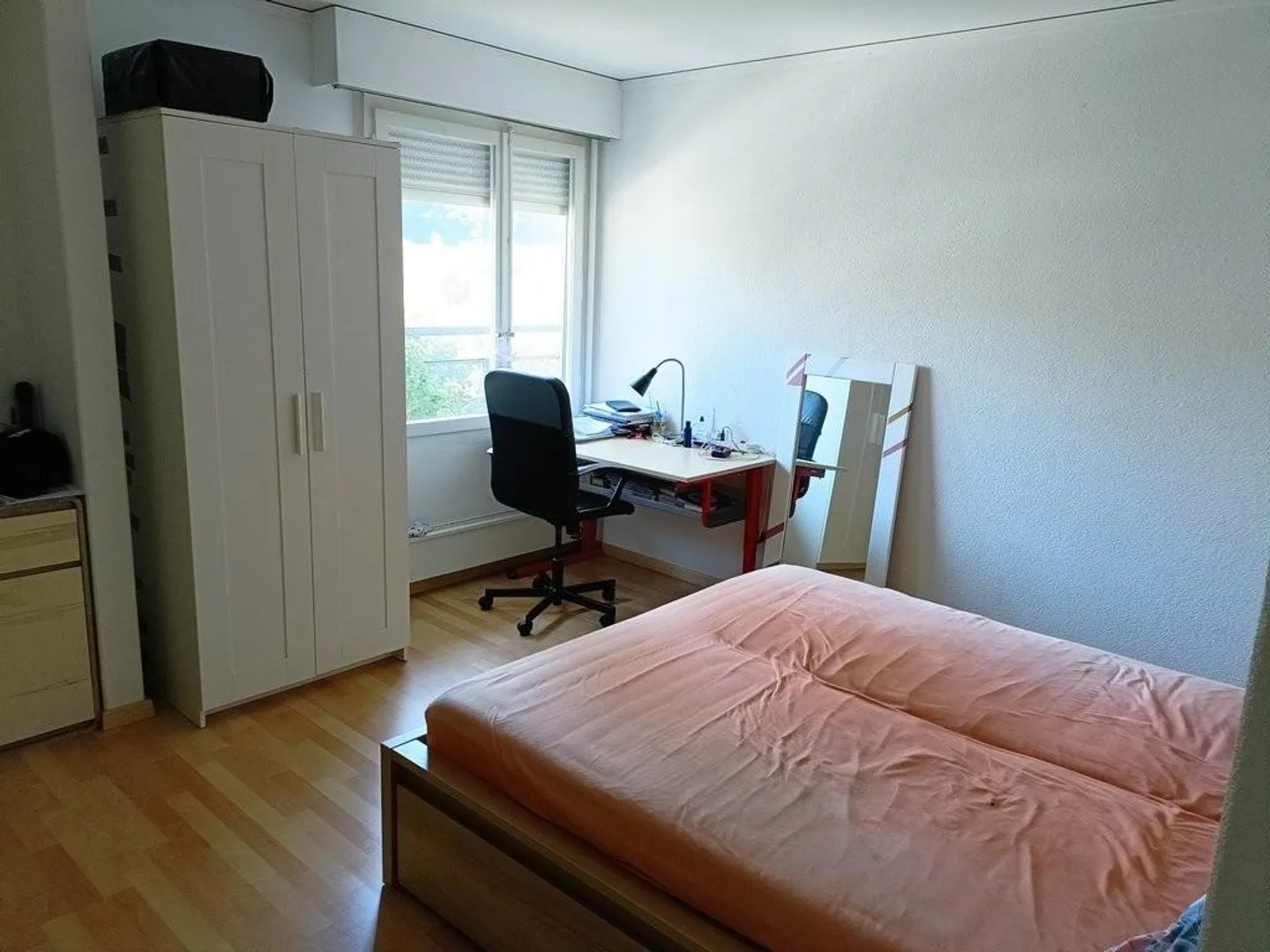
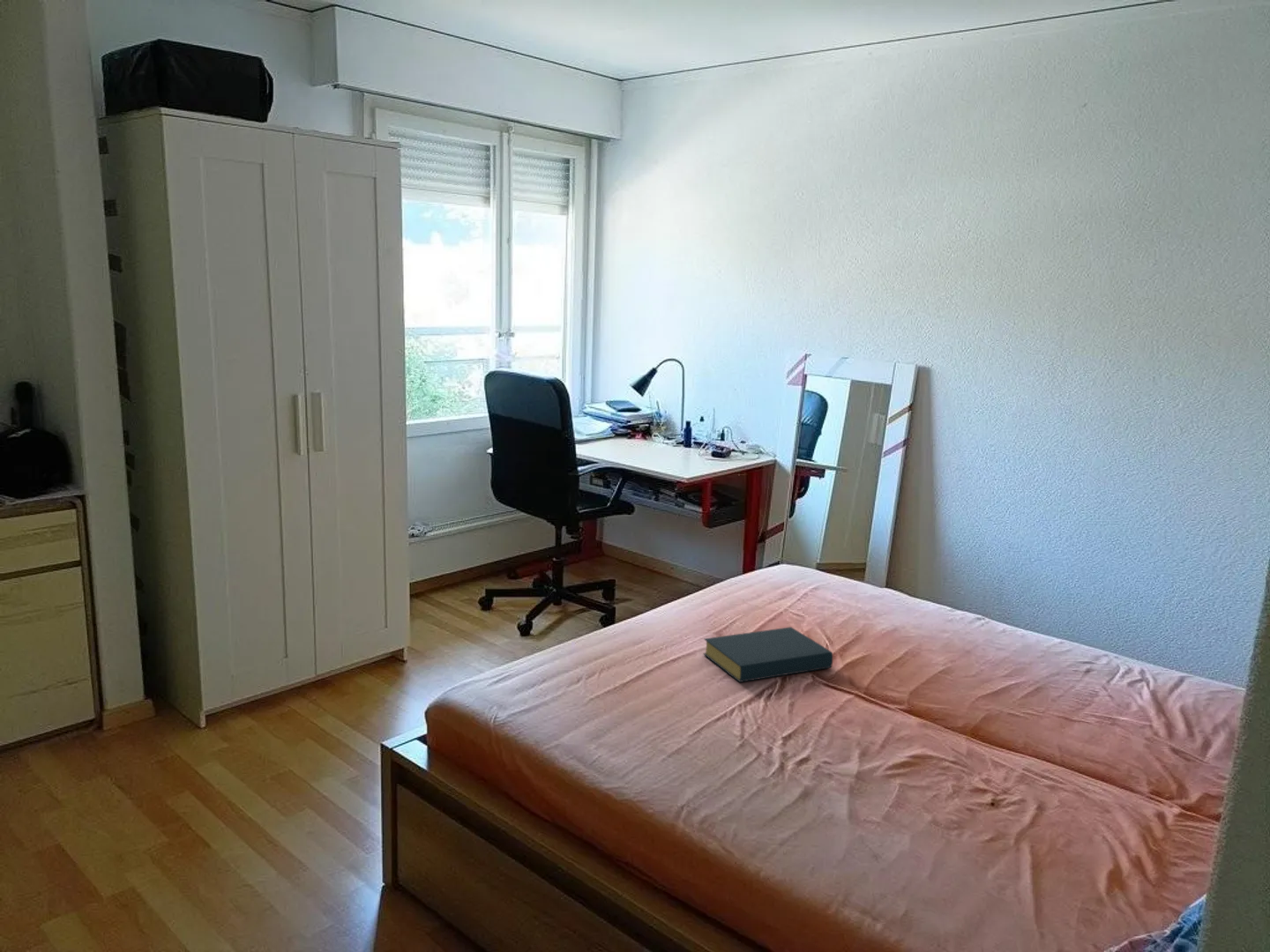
+ hardback book (766, 653)
